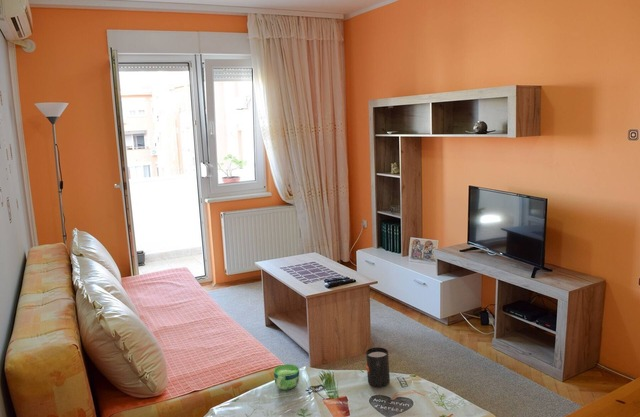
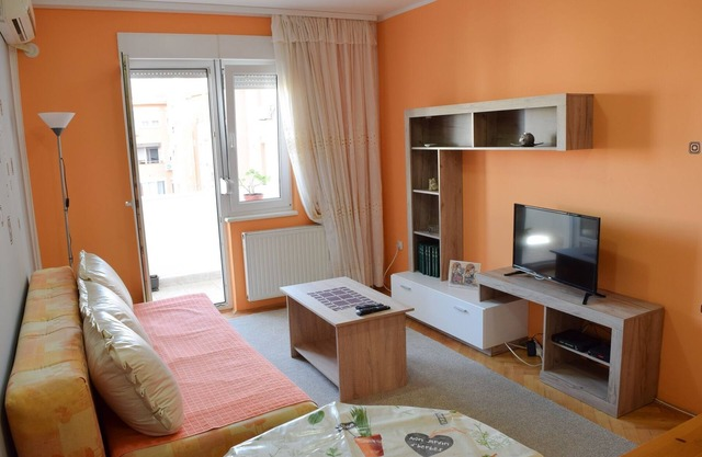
- cup (286, 380)
- mug (378, 369)
